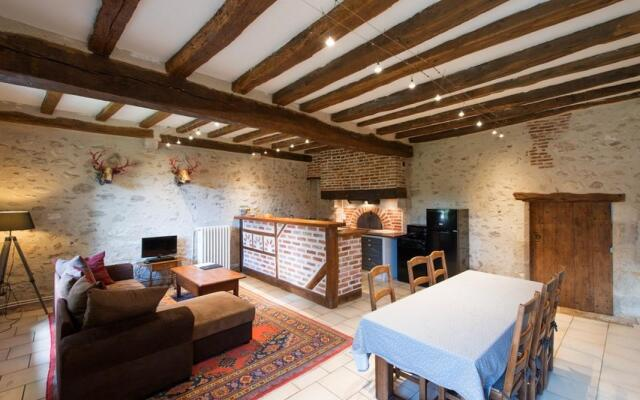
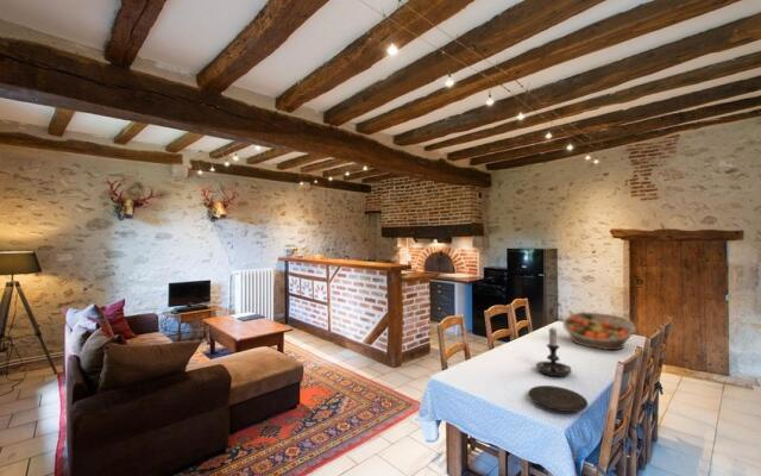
+ candle holder (553, 349)
+ plate (556, 399)
+ fruit basket (597, 330)
